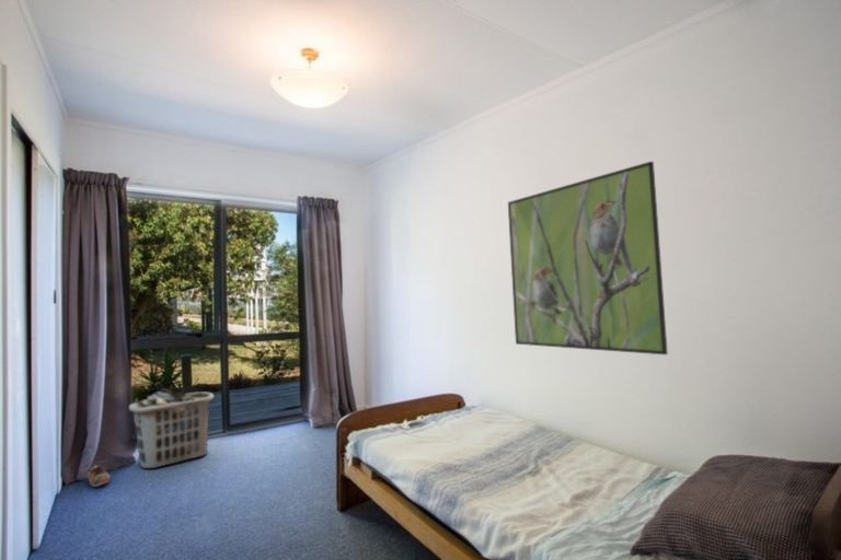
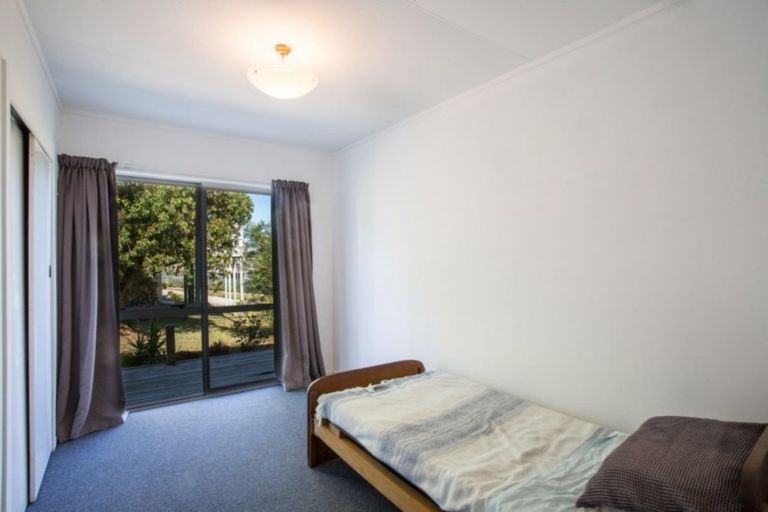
- clothes hamper (173, 422)
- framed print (574, 266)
- shoe (97, 474)
